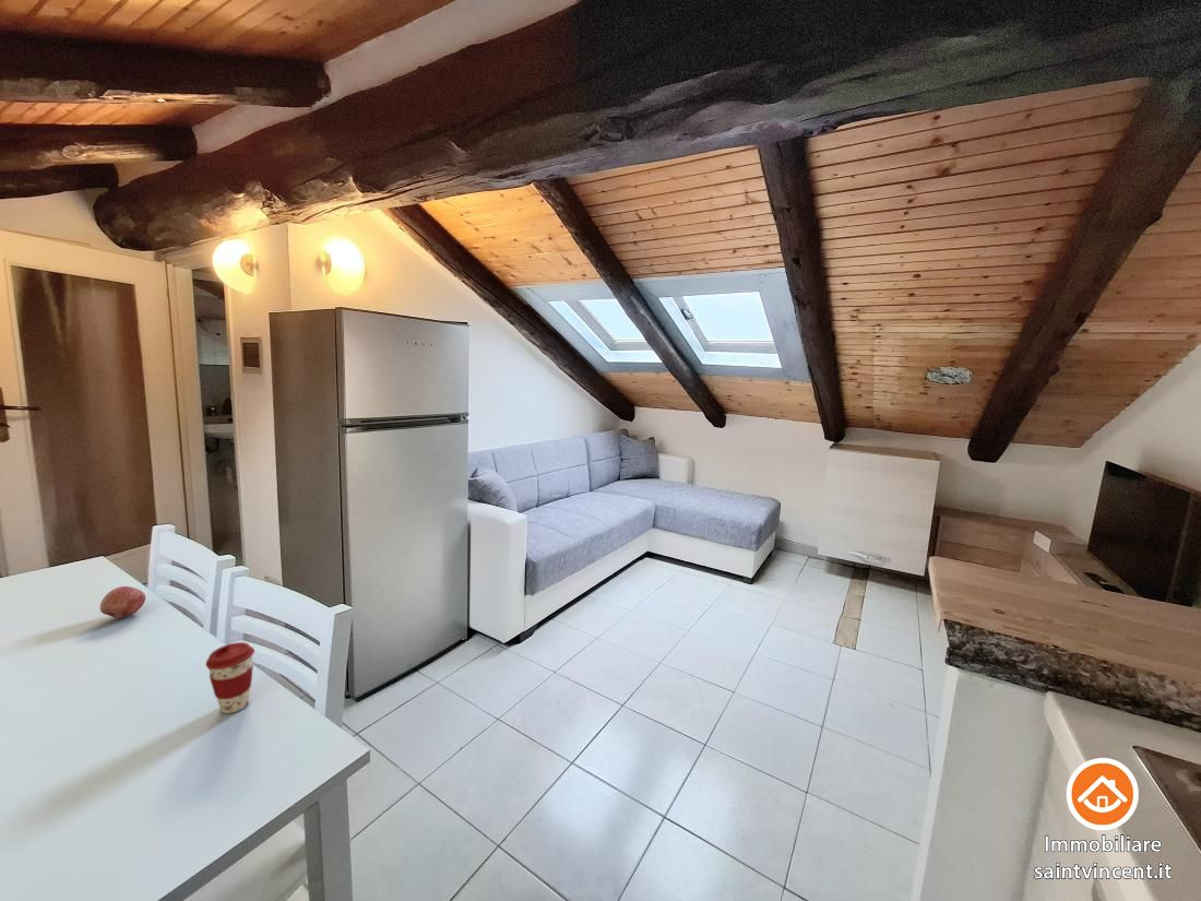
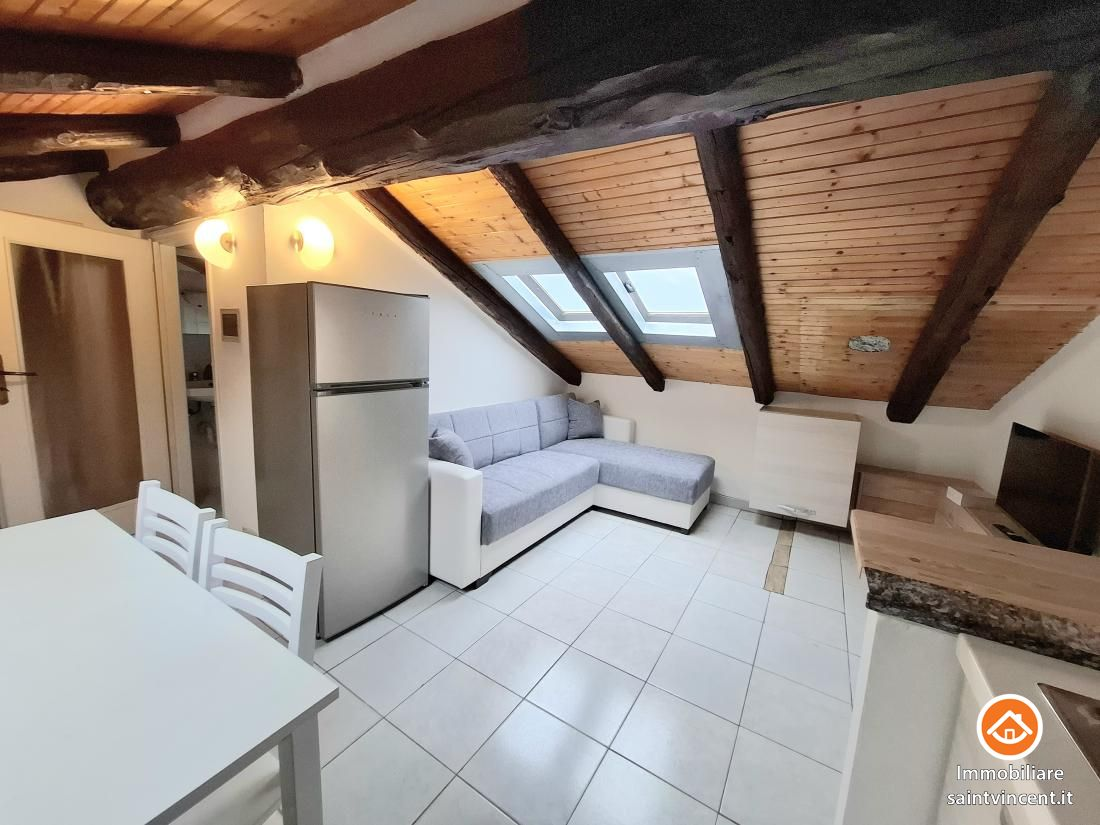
- coffee cup (233, 678)
- fruit (122, 602)
